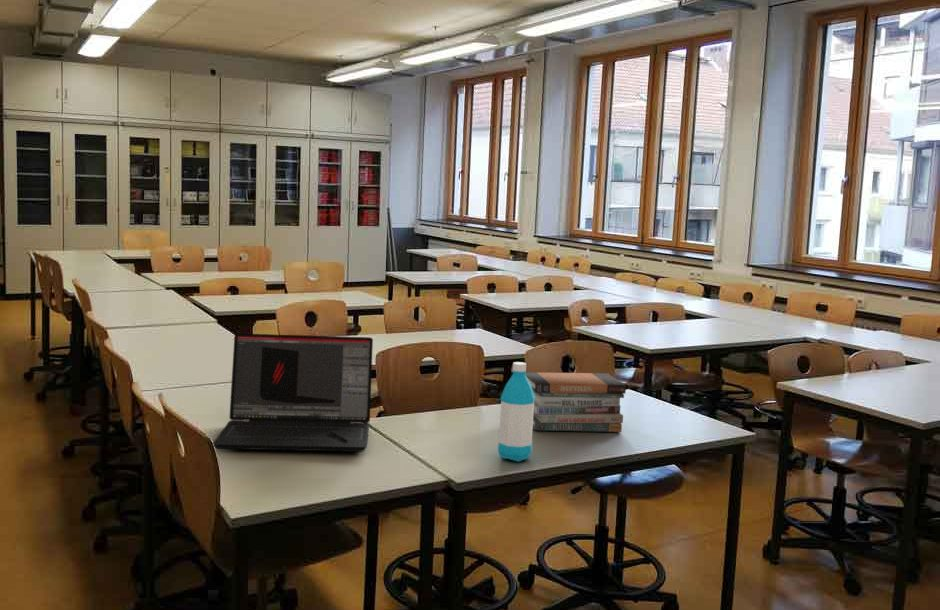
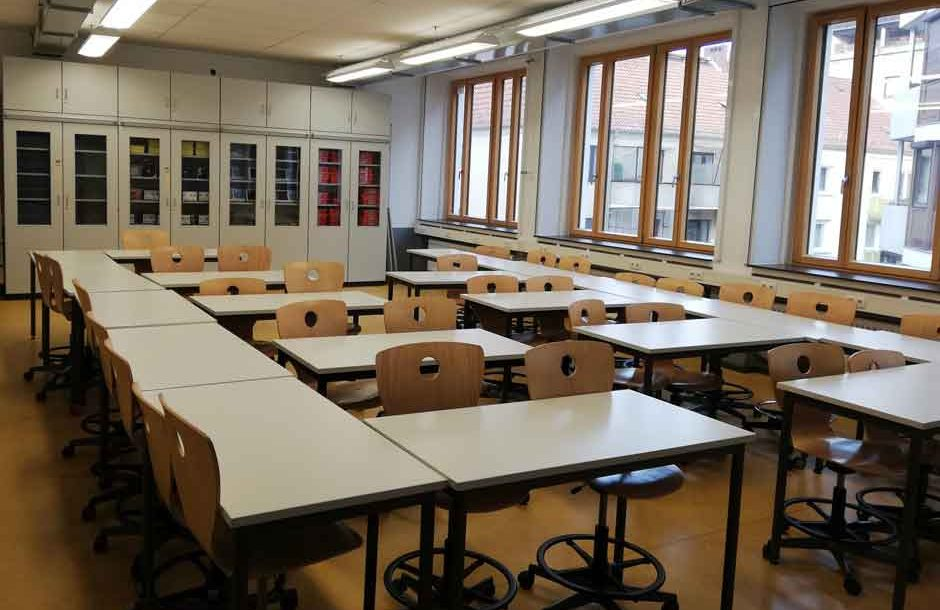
- book stack (571, 401)
- laptop (297, 390)
- water bottle (517, 410)
